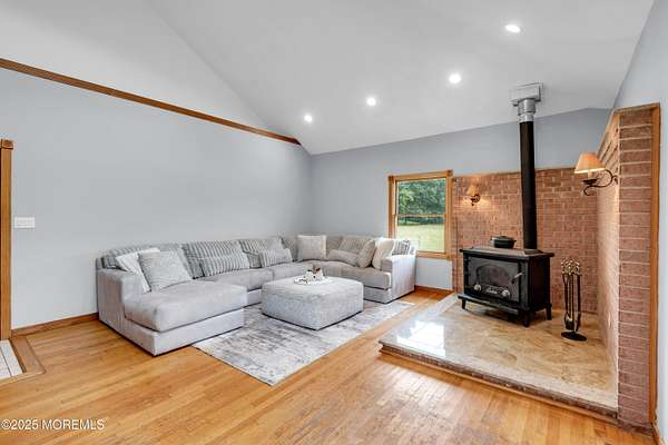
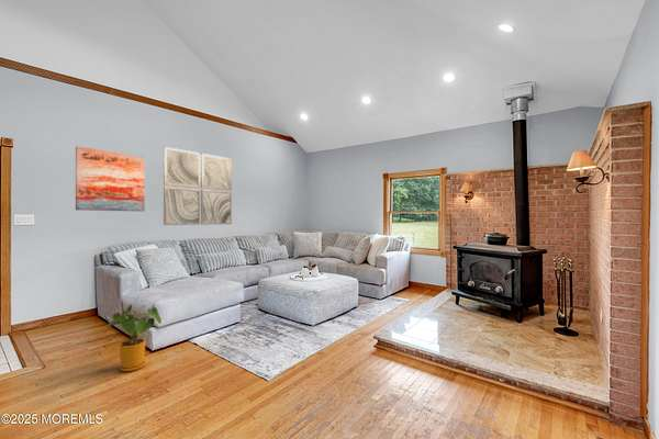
+ wall art (201, 190)
+ house plant (135, 335)
+ wall art (112, 181)
